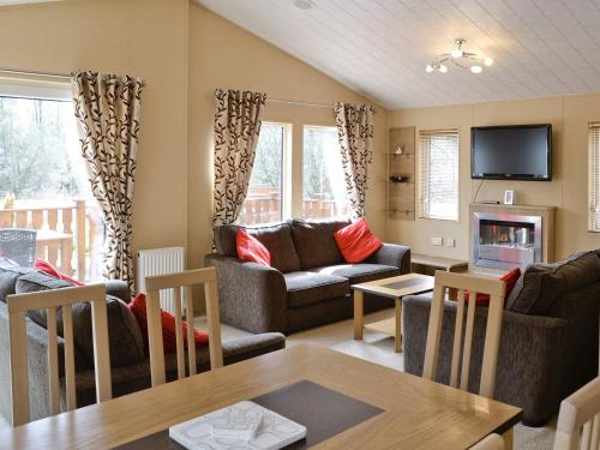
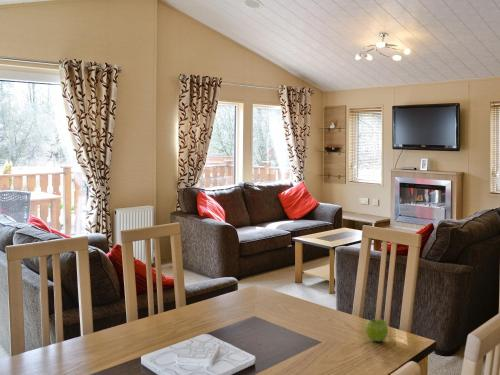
+ fruit (376, 329)
